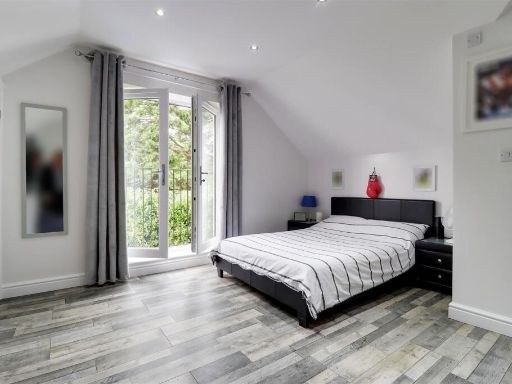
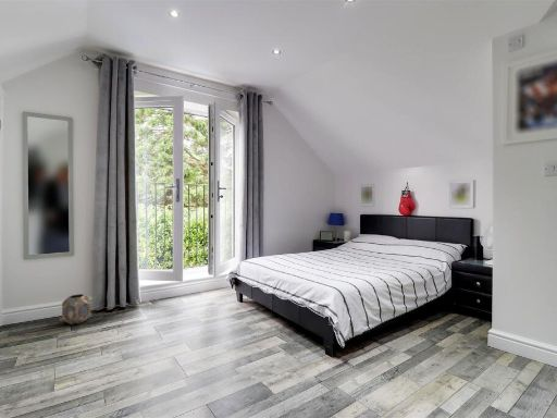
+ planter (76, 308)
